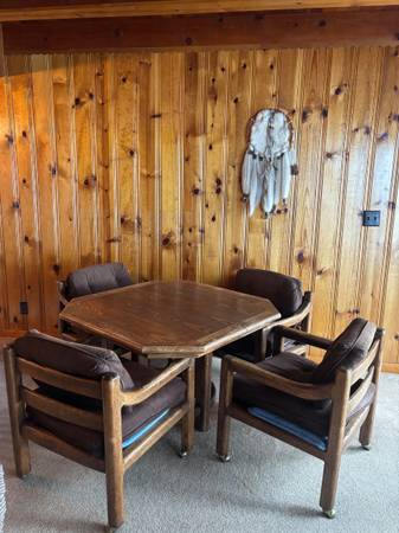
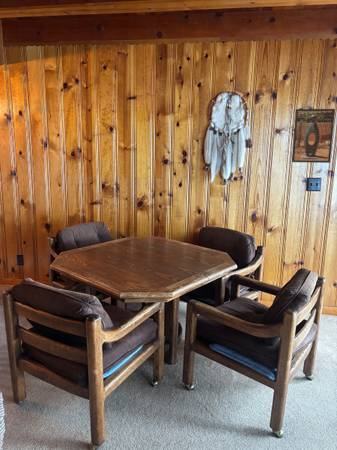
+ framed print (312, 136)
